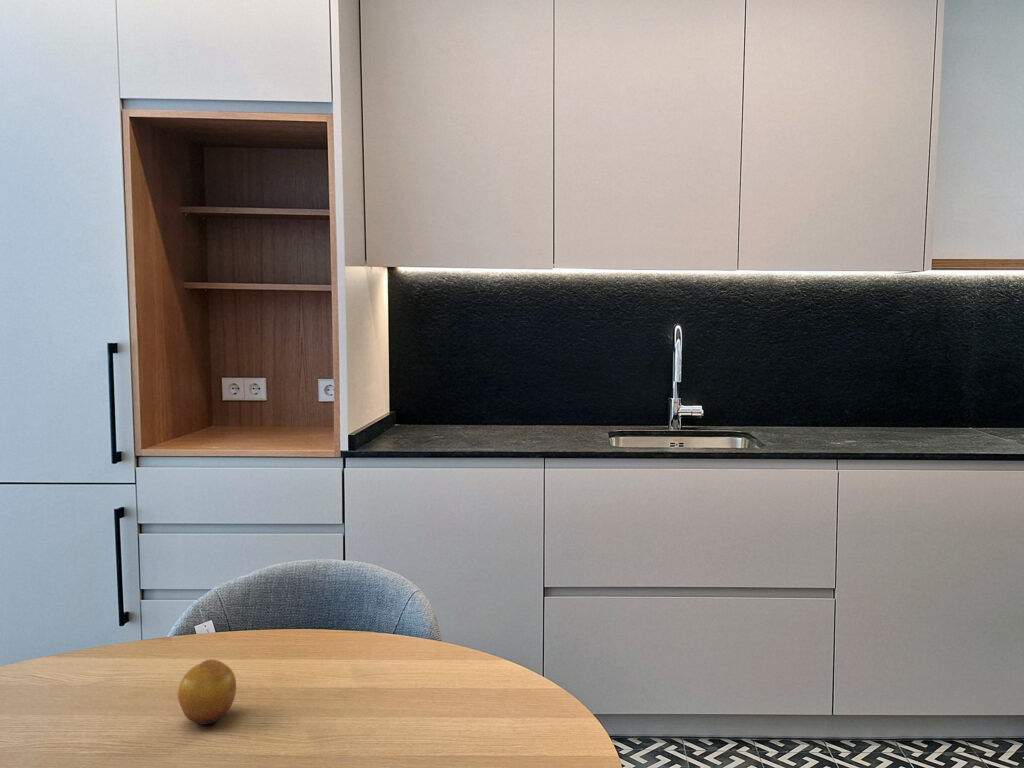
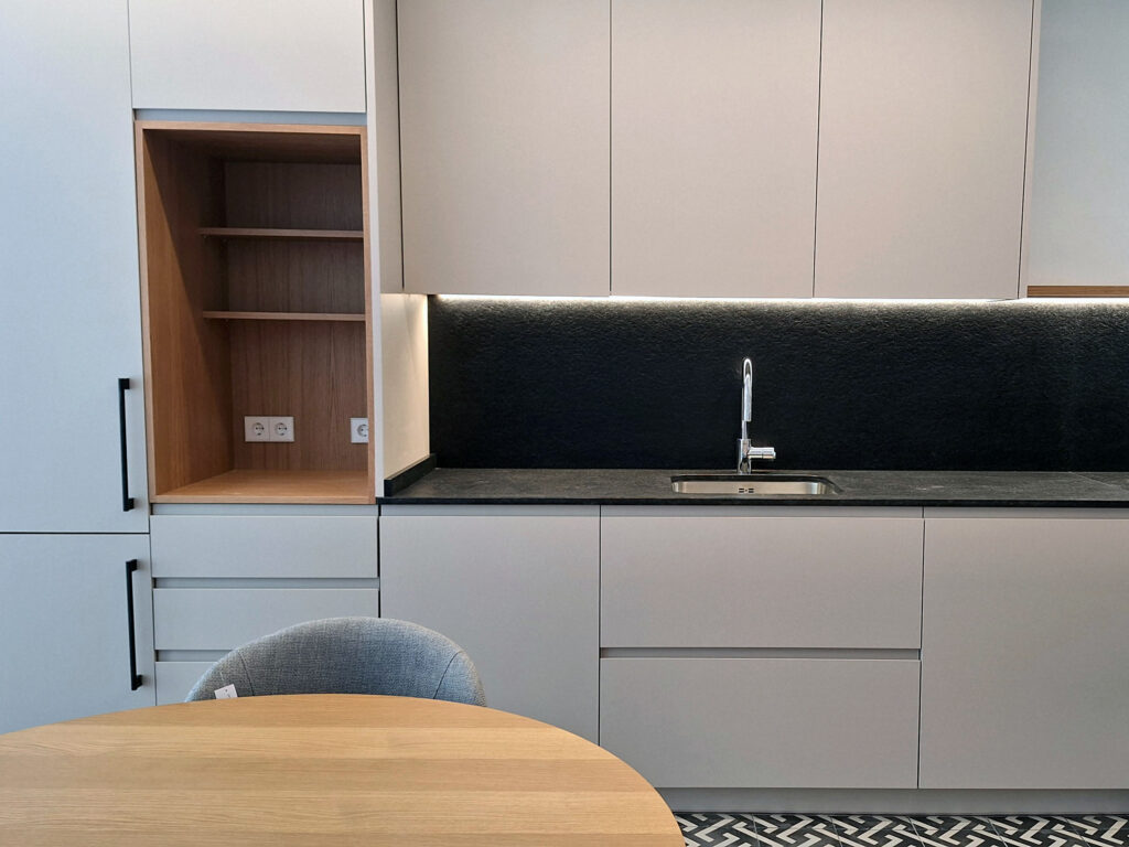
- fruit (207, 690)
